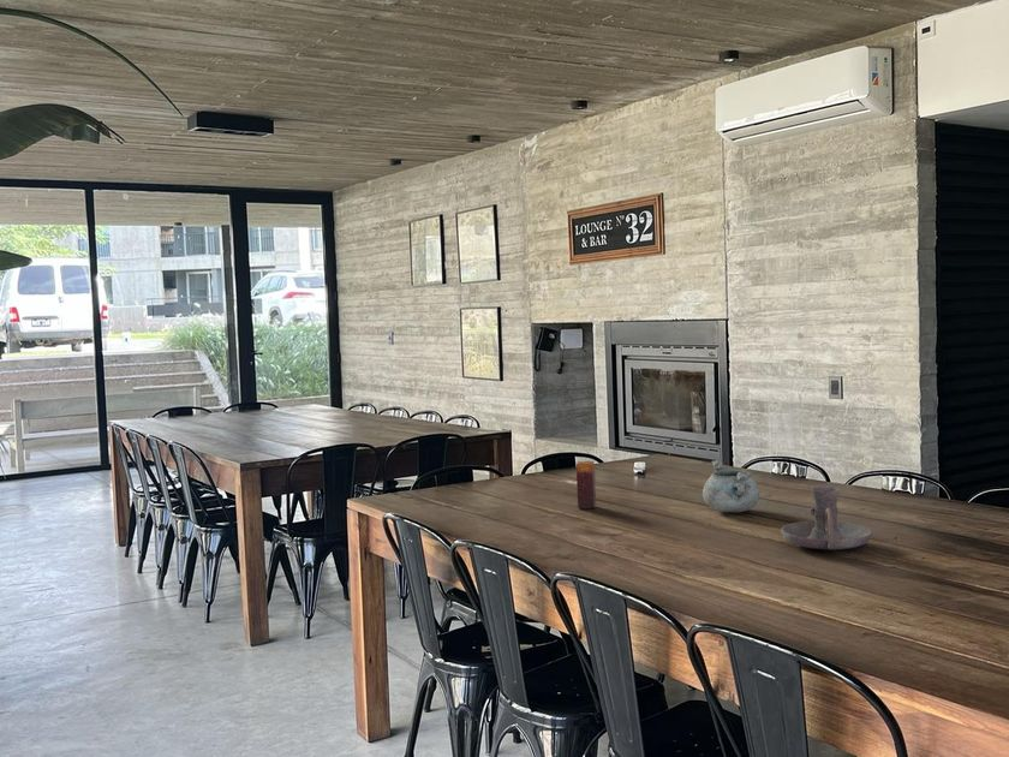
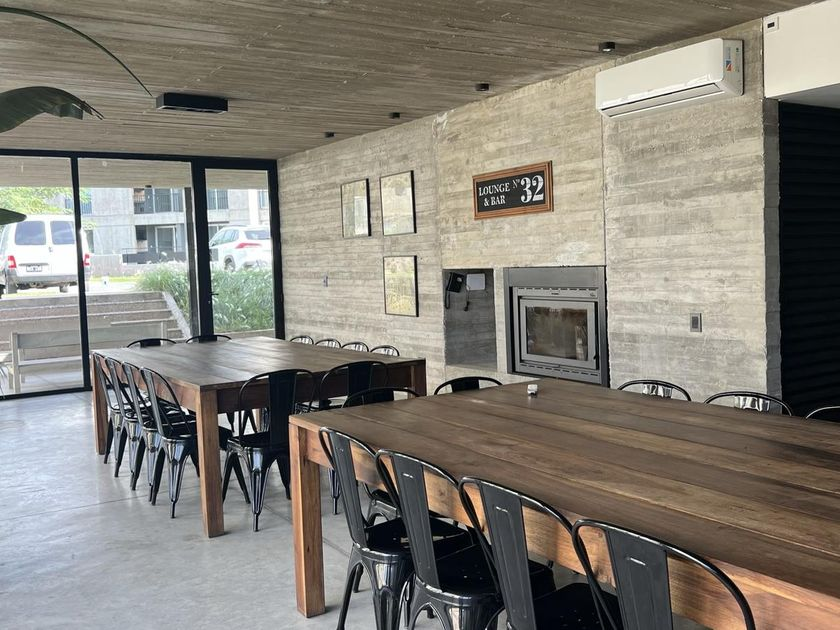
- decorative bowl (732, 488)
- candle holder (826, 519)
- candle (585, 484)
